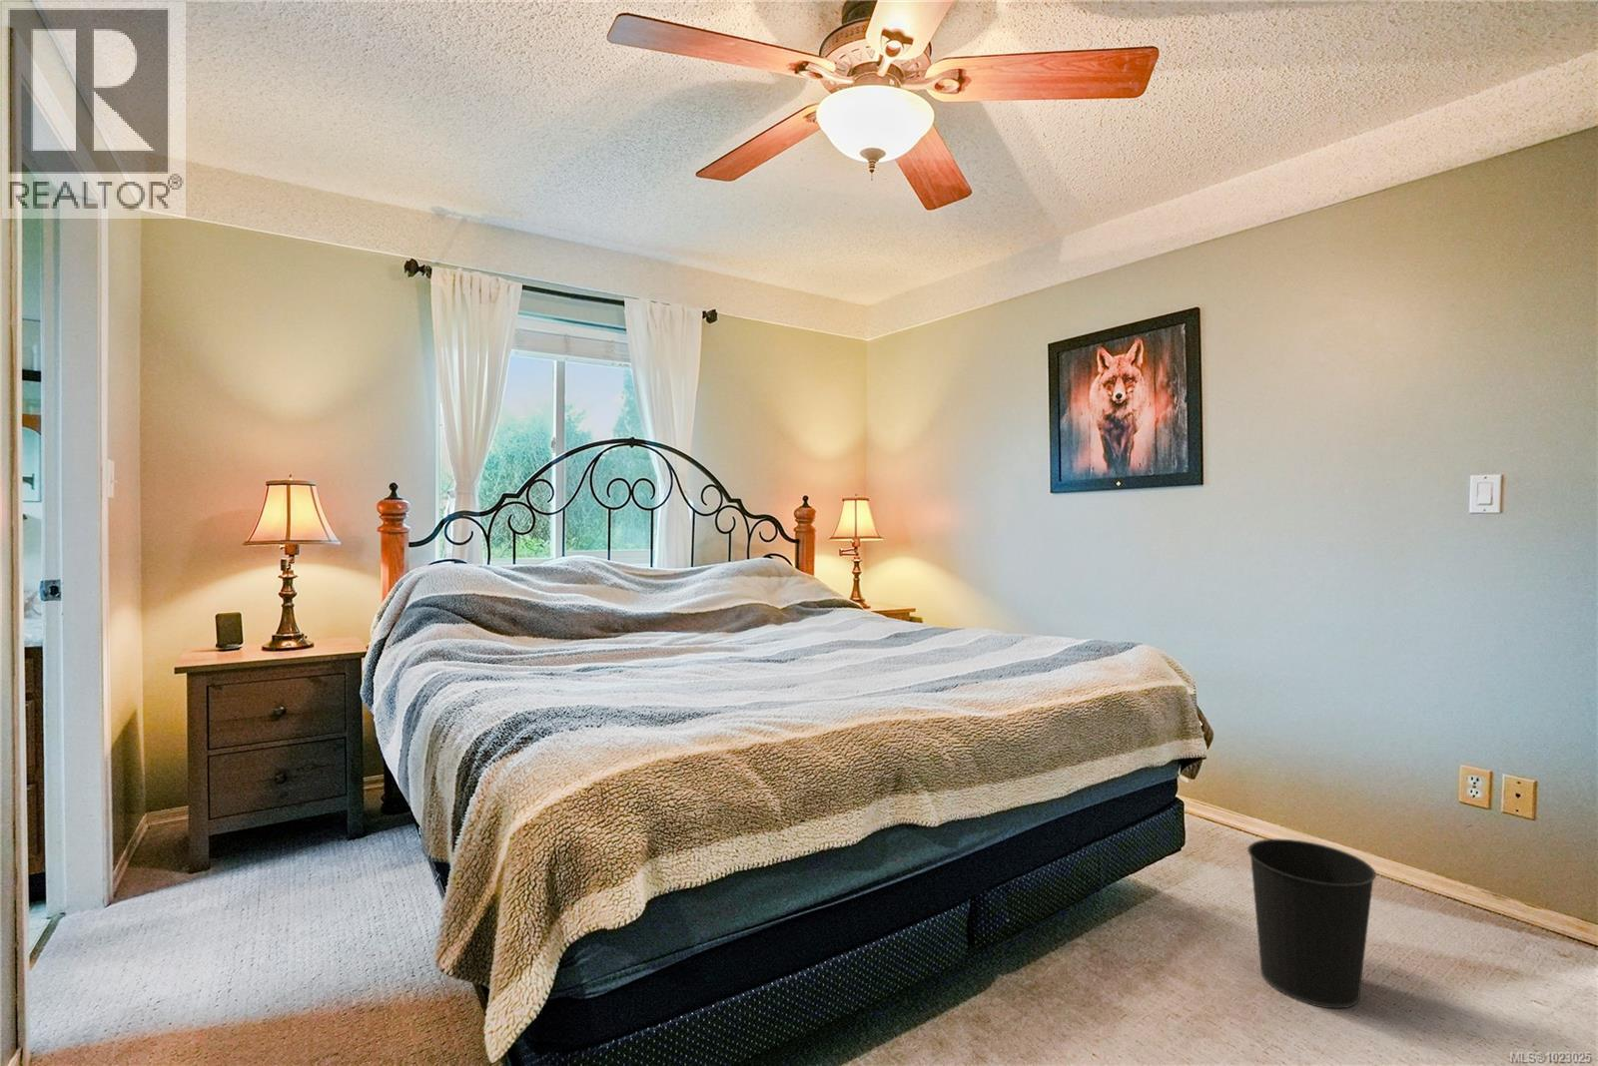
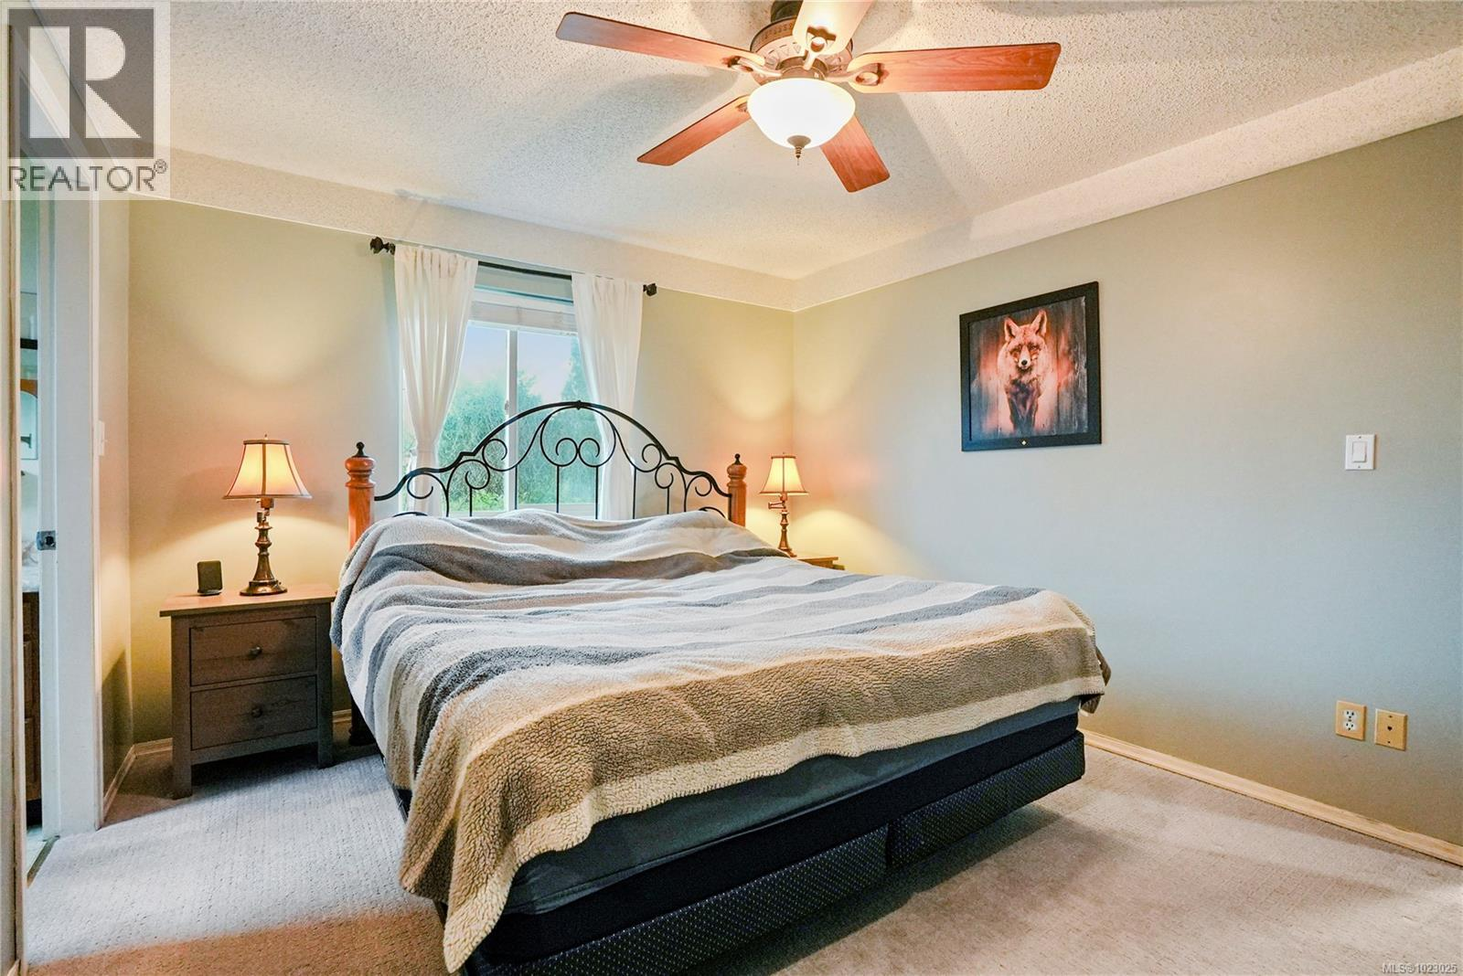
- wastebasket (1309, 921)
